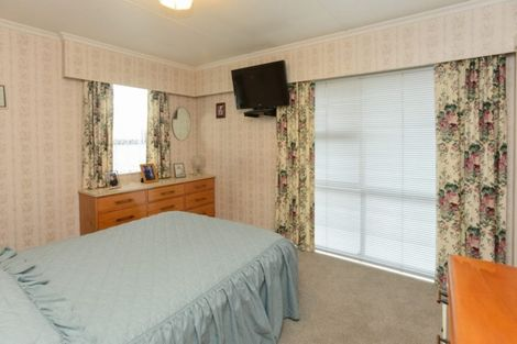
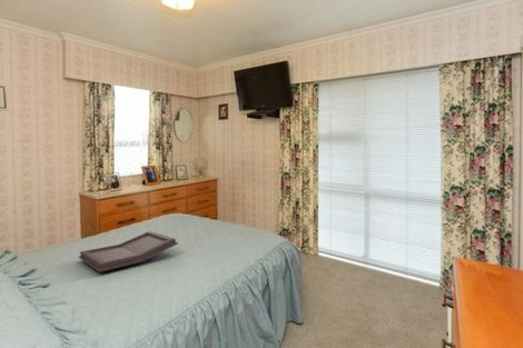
+ serving tray (129, 249)
